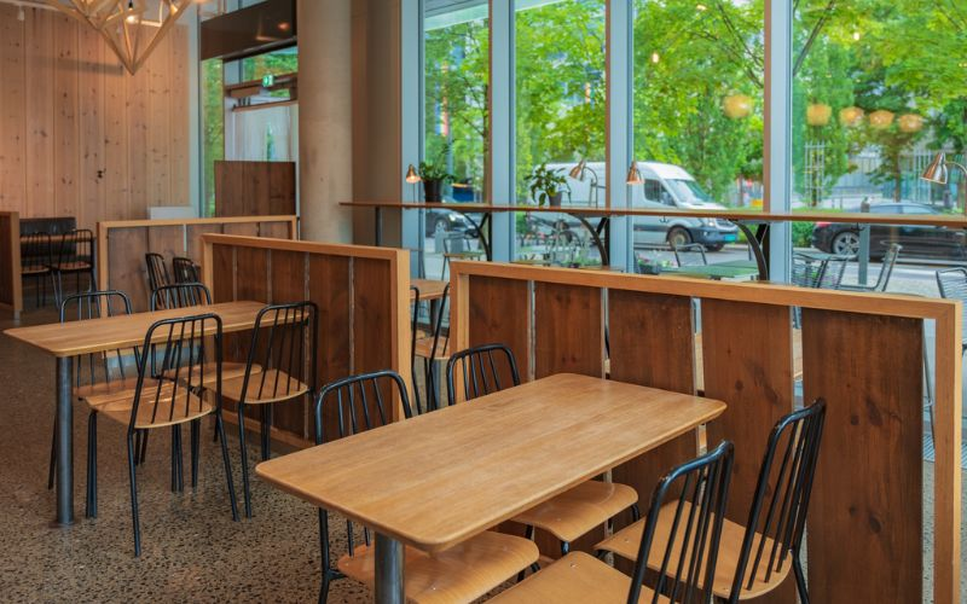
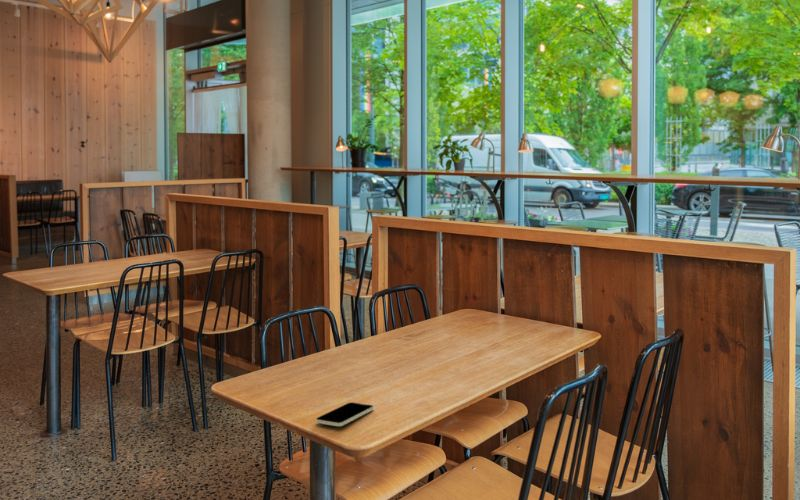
+ smartphone (345, 413)
